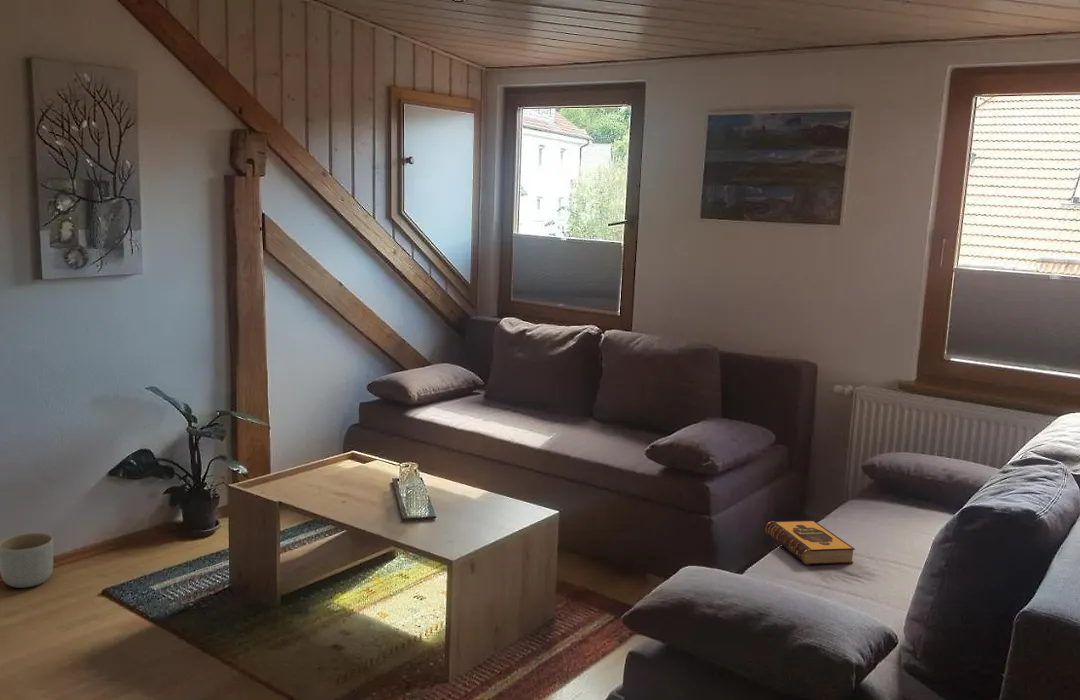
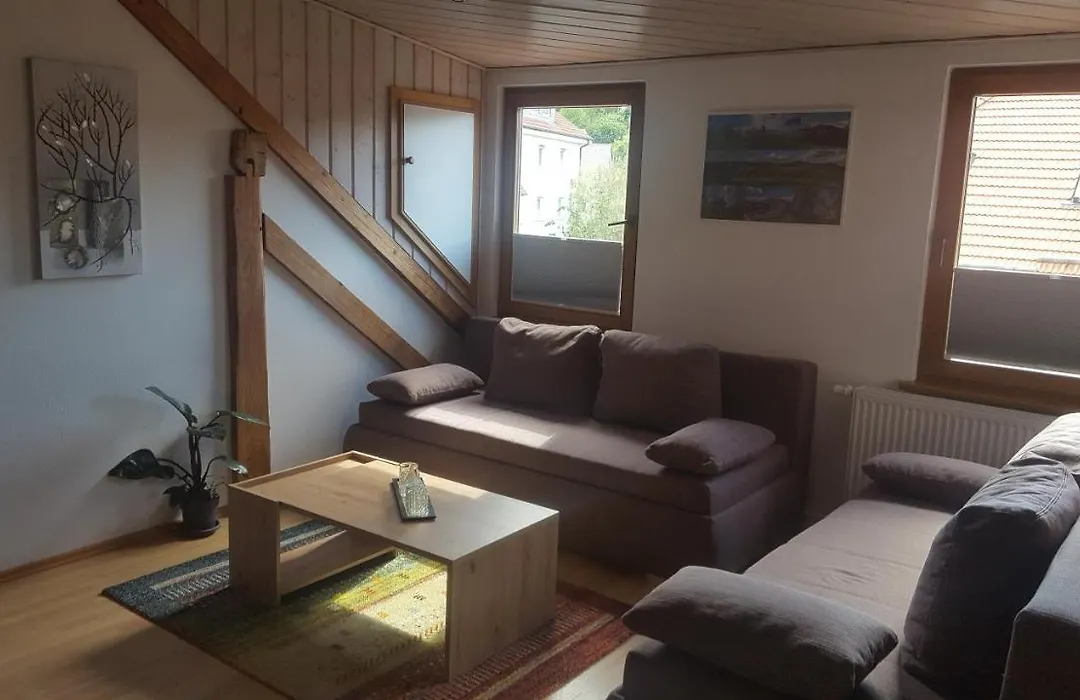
- hardback book (808, 541)
- planter (26, 561)
